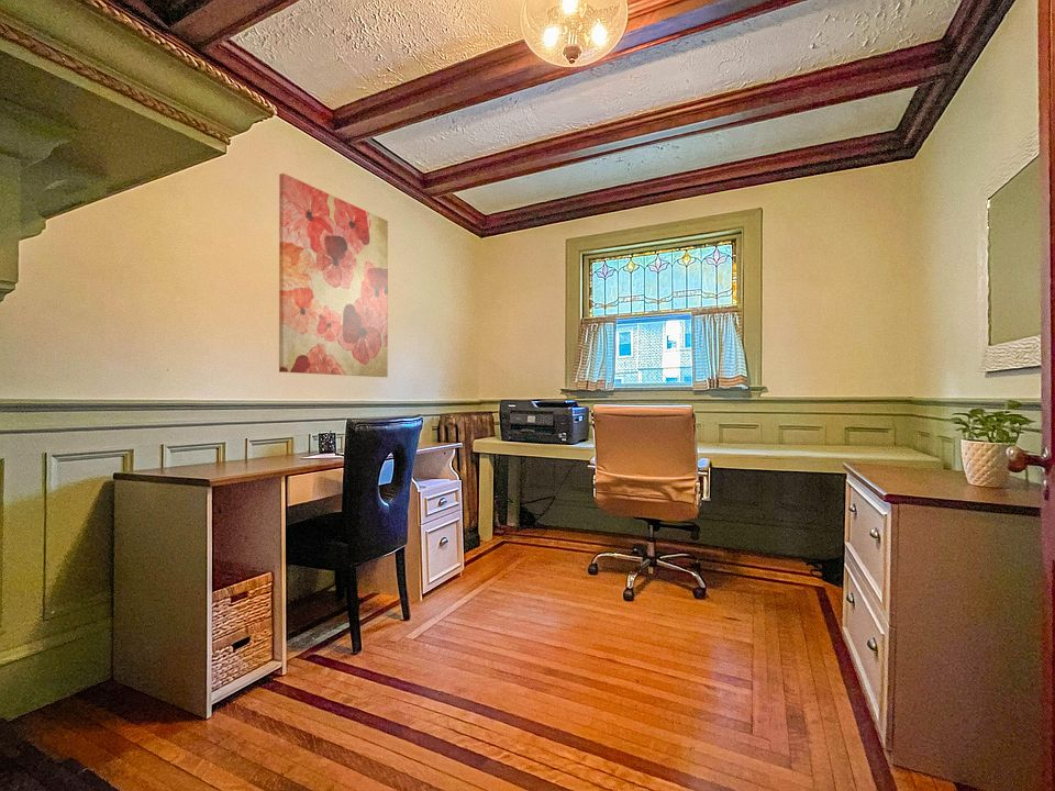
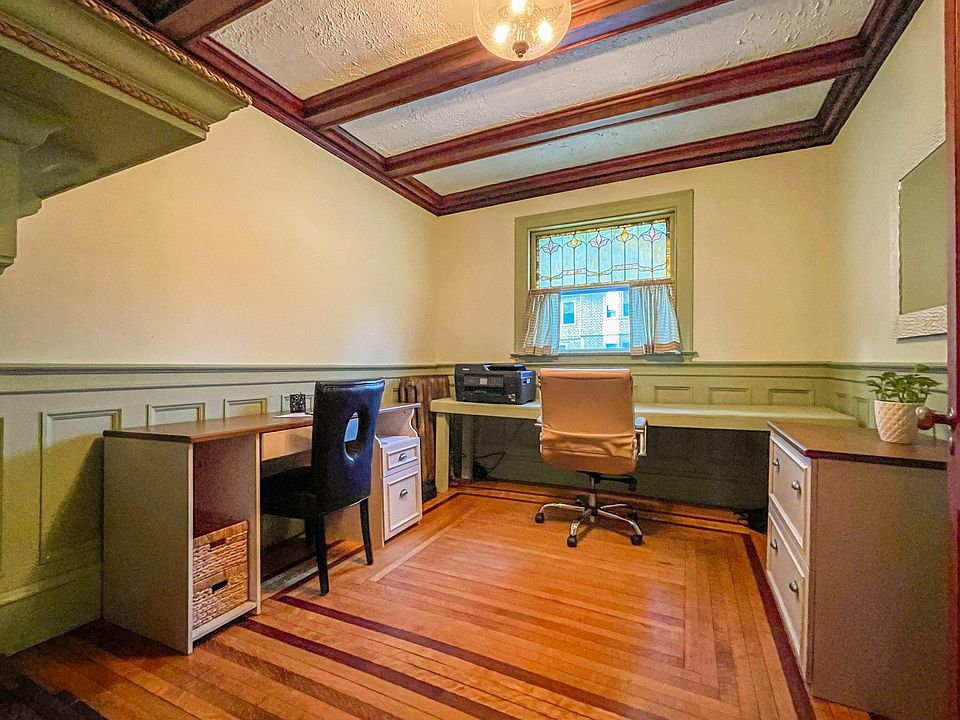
- wall art (340, 287)
